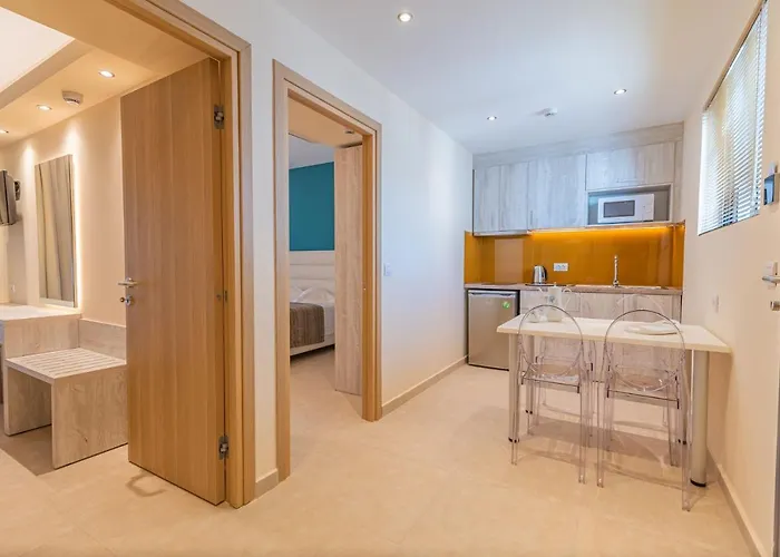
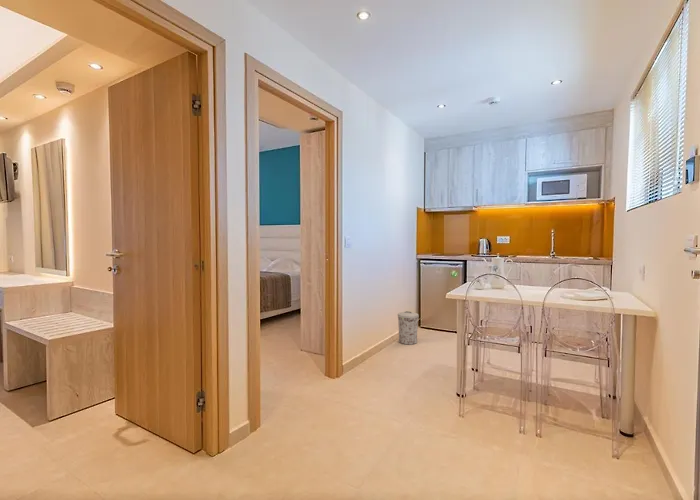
+ trash can (408, 326)
